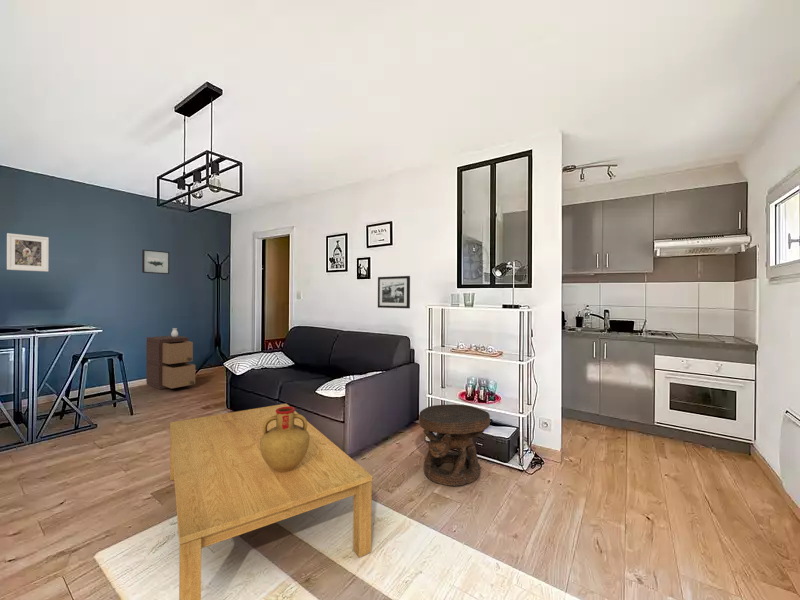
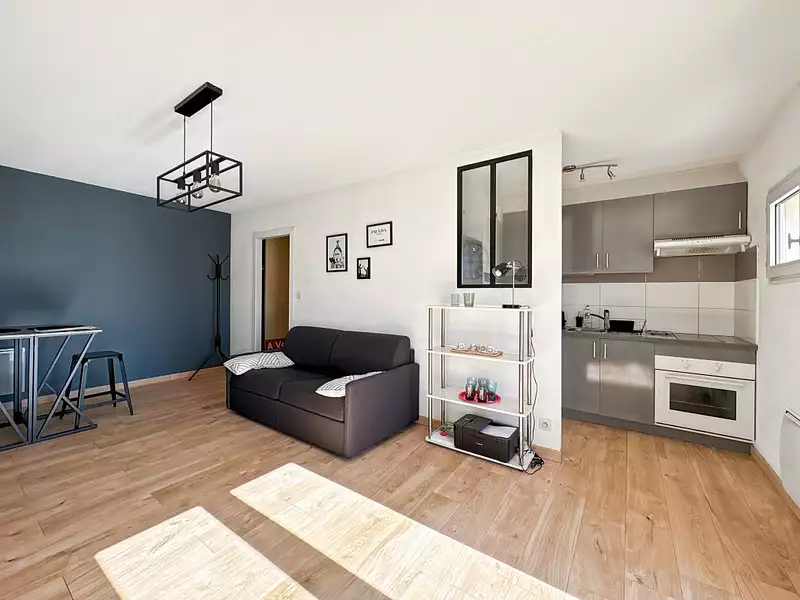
- side table (452, 441)
- vase (285, 438)
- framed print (28, 253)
- coffee table (253, 476)
- picture frame (393, 292)
- storage cabinet (172, 357)
- wall art (156, 262)
